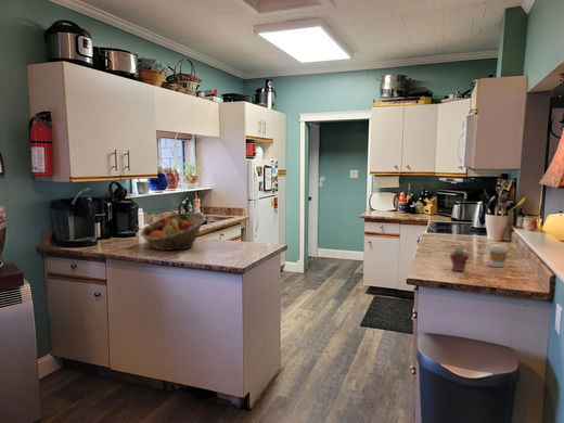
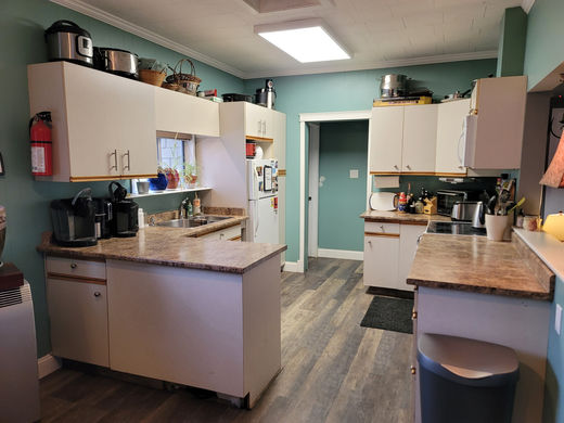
- fruit basket (174, 230)
- coffee cup (498, 255)
- potted succulent (459, 259)
